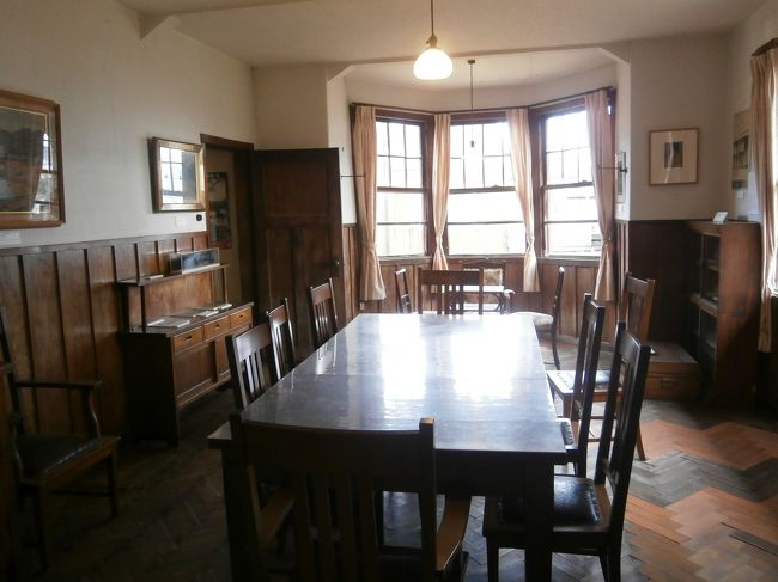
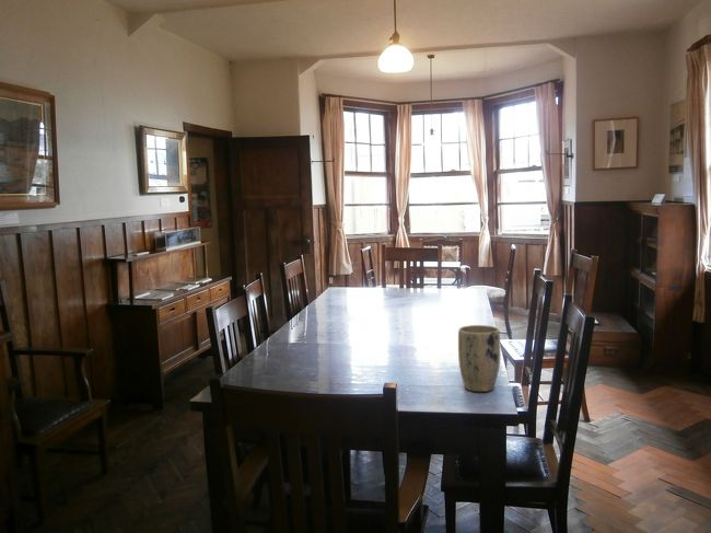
+ plant pot (479, 358)
